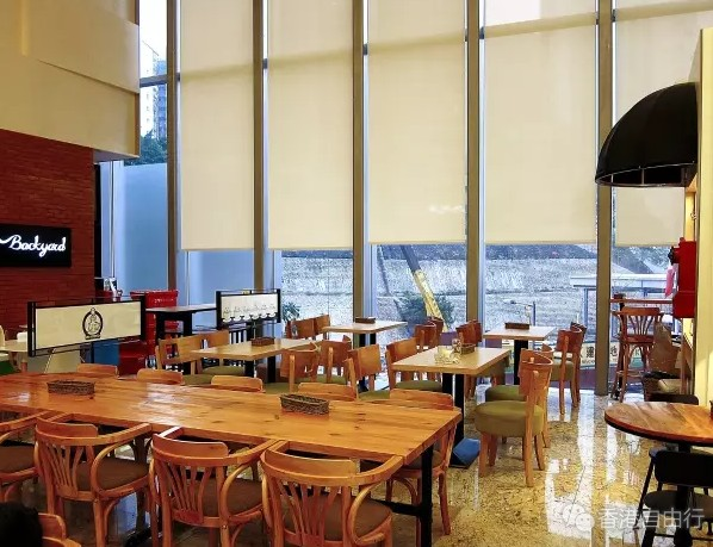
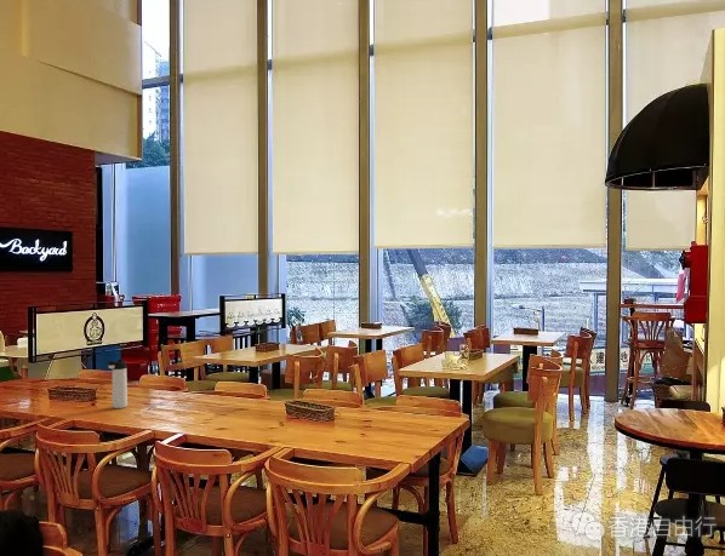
+ thermos bottle (116, 383)
